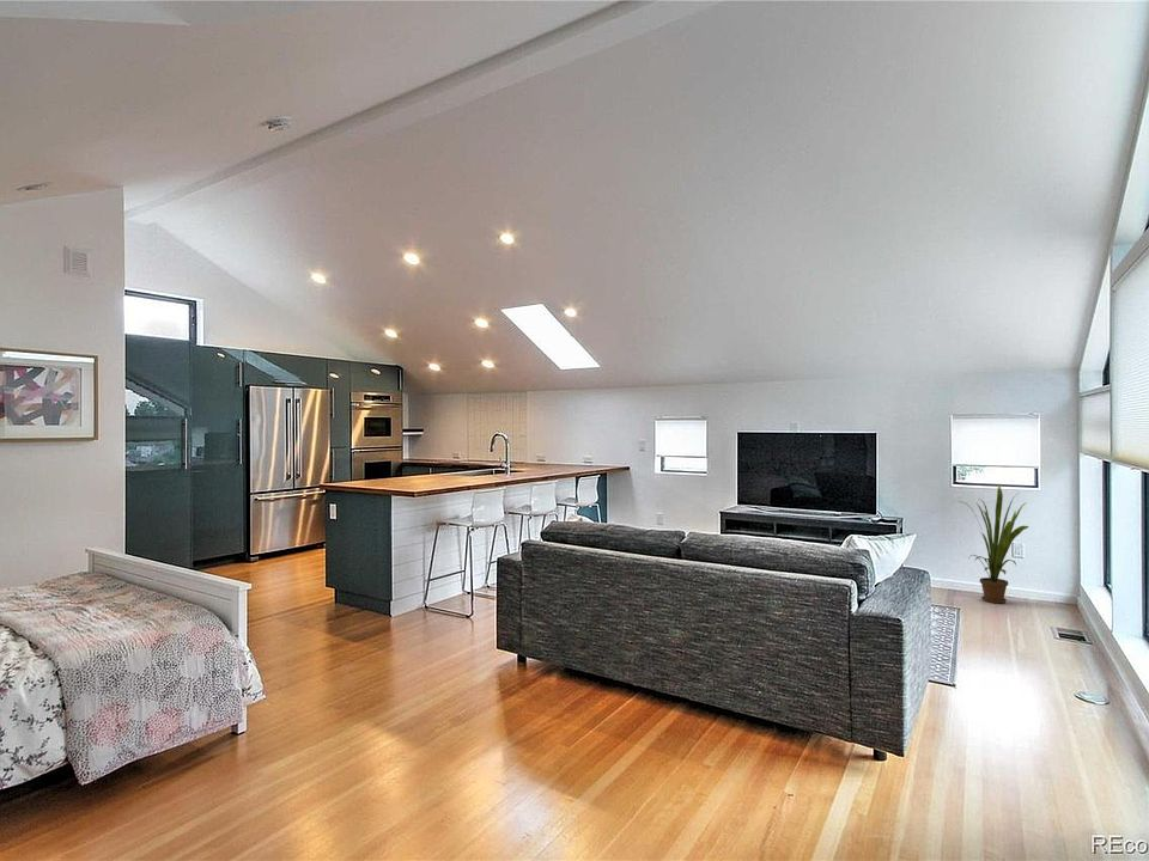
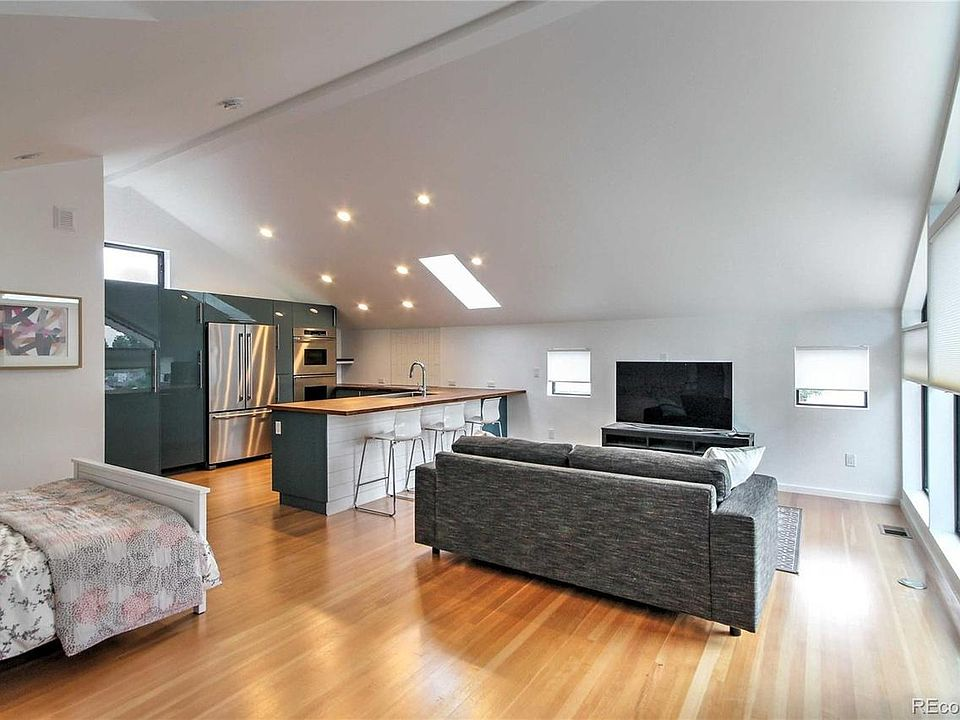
- house plant (991, 543)
